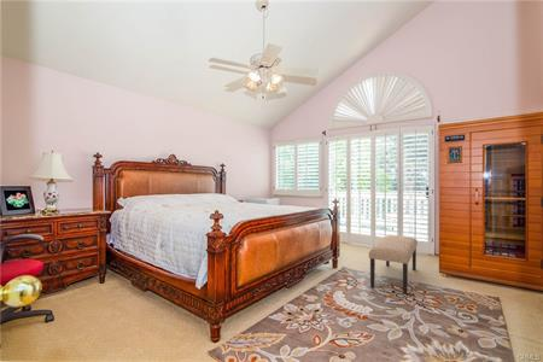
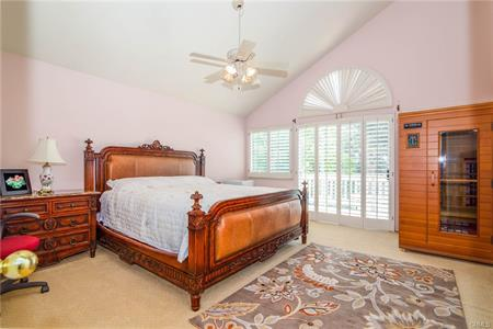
- bench (395, 259)
